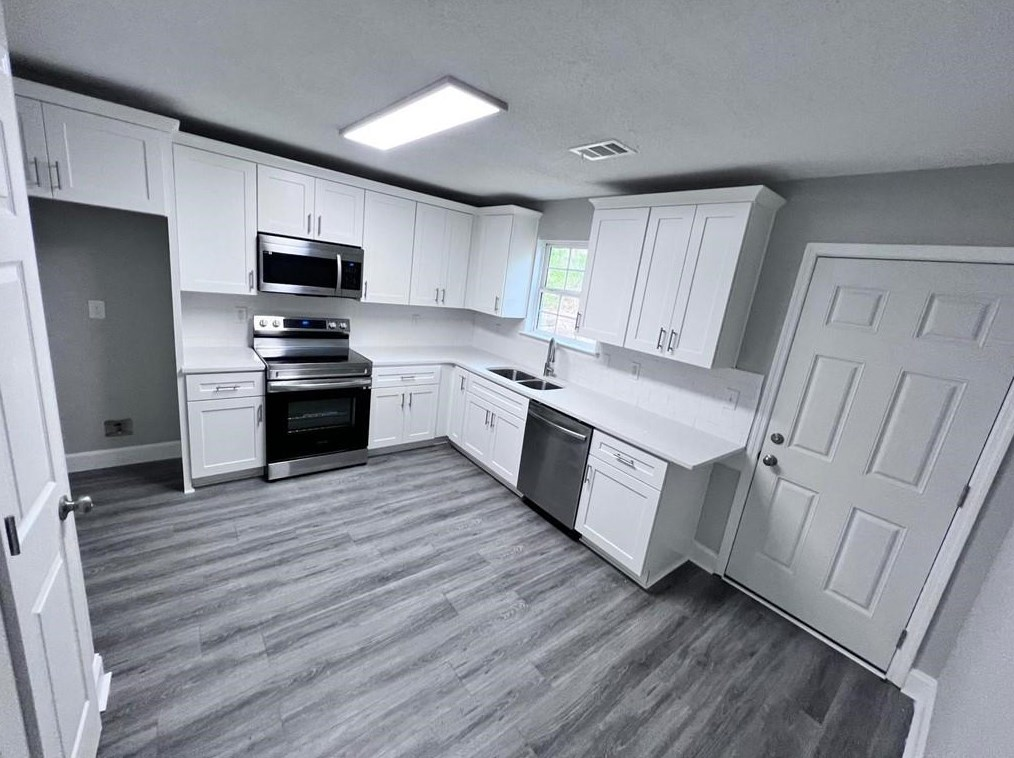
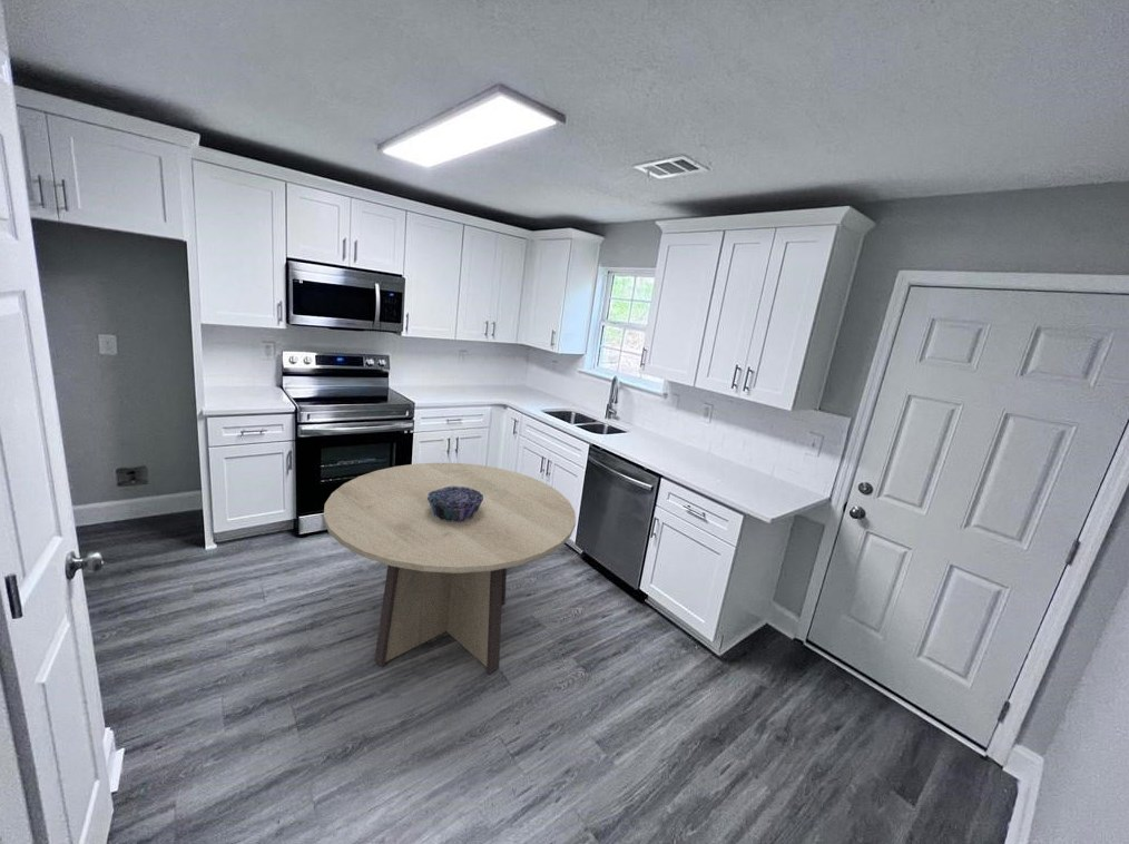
+ decorative bowl (454, 503)
+ dining table (452, 568)
